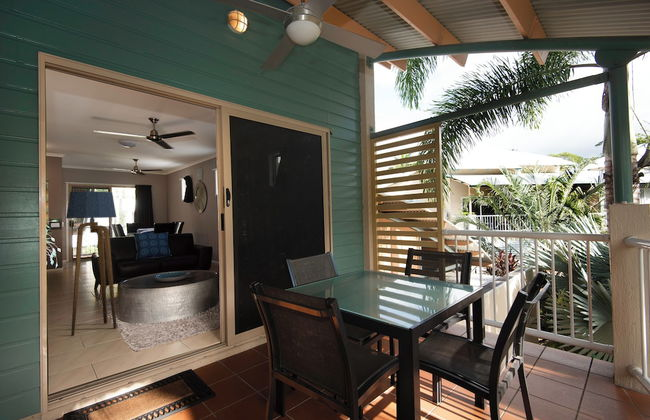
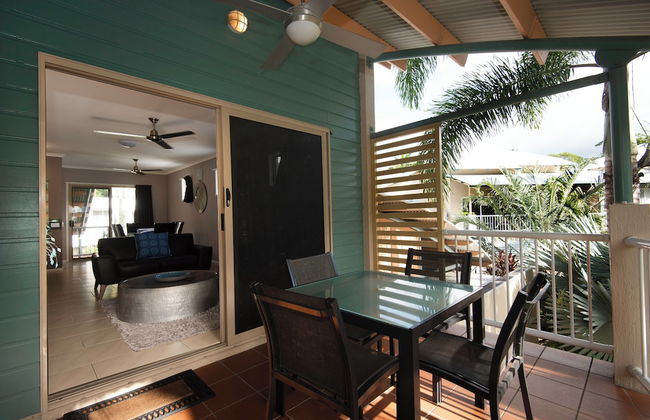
- floor lamp (99, 261)
